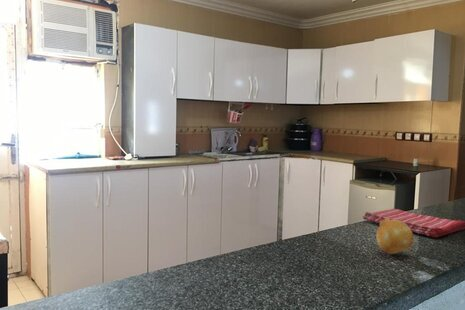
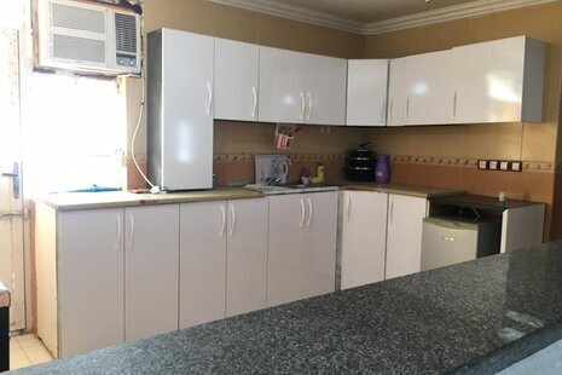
- dish towel (413, 220)
- fruit (394, 237)
